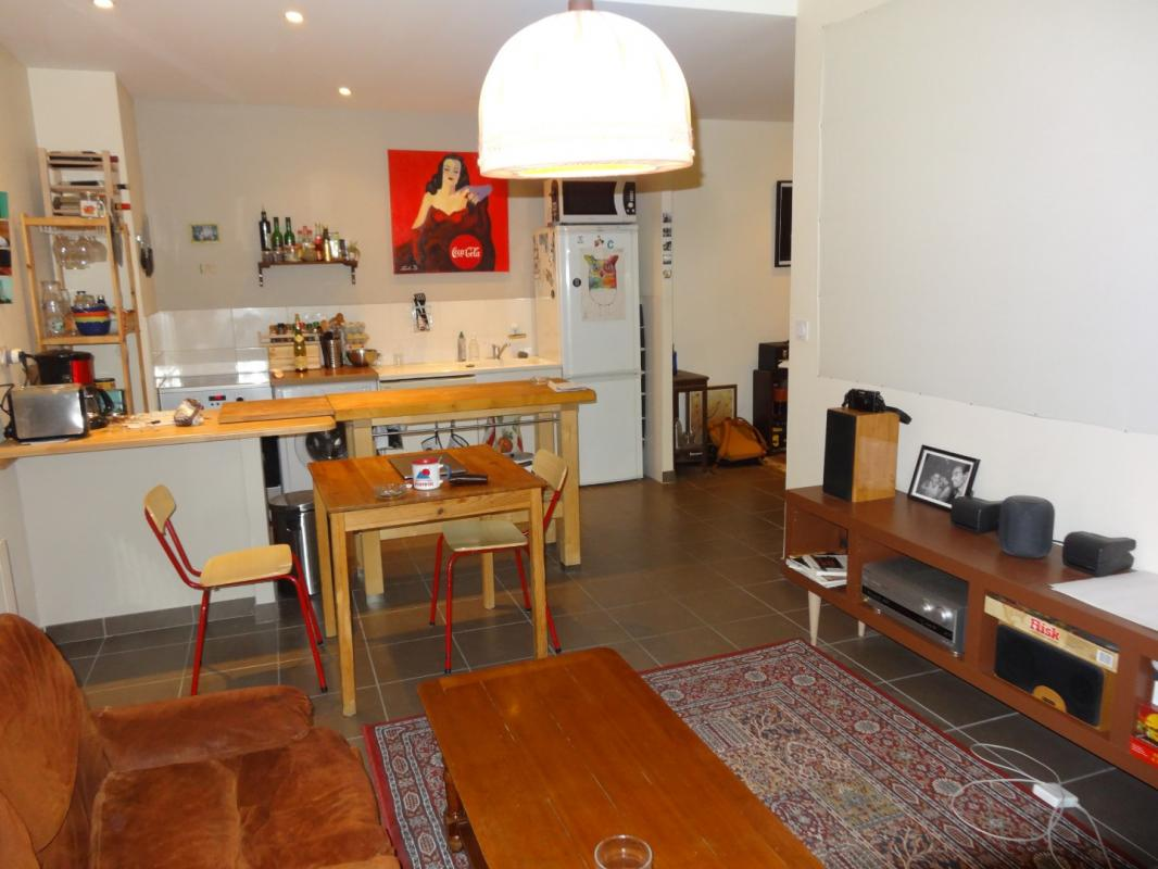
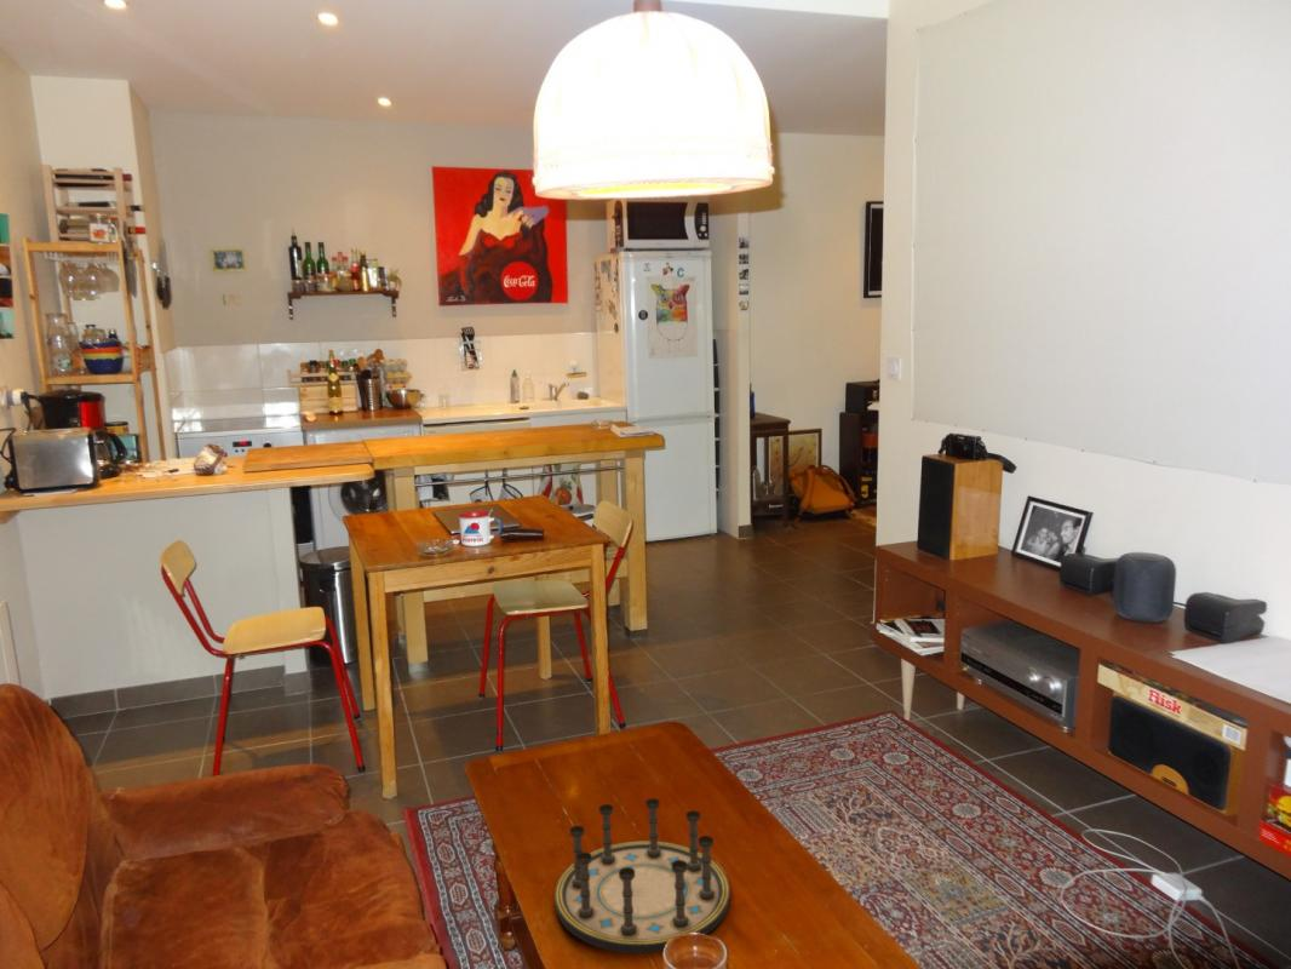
+ board game (641, 865)
